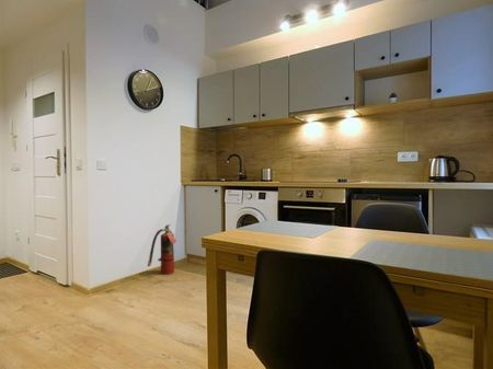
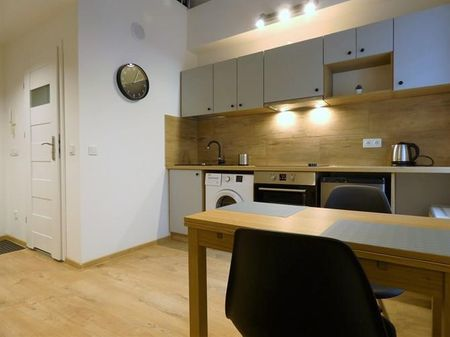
- fire extinguisher (163, 251)
